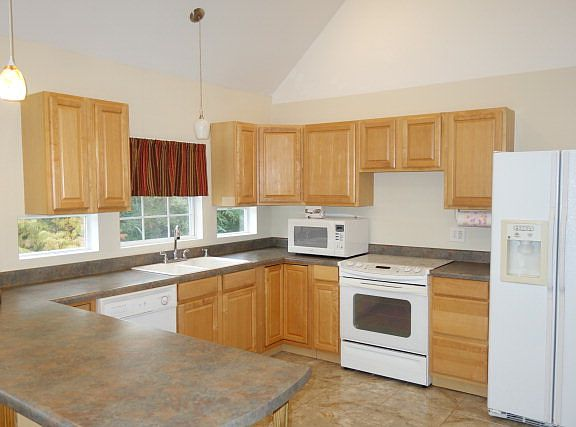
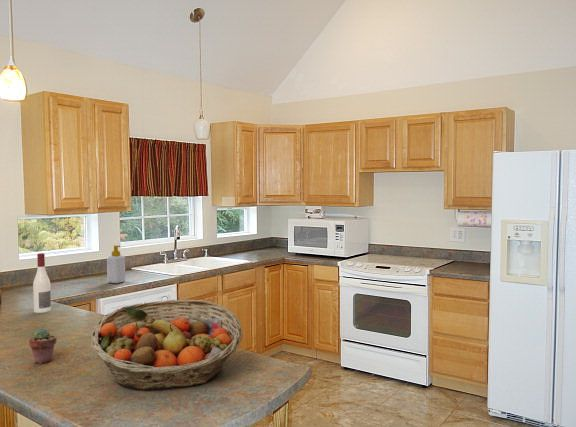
+ soap bottle (116, 263)
+ potted succulent (43, 344)
+ alcohol (41, 282)
+ fruit basket (169, 341)
